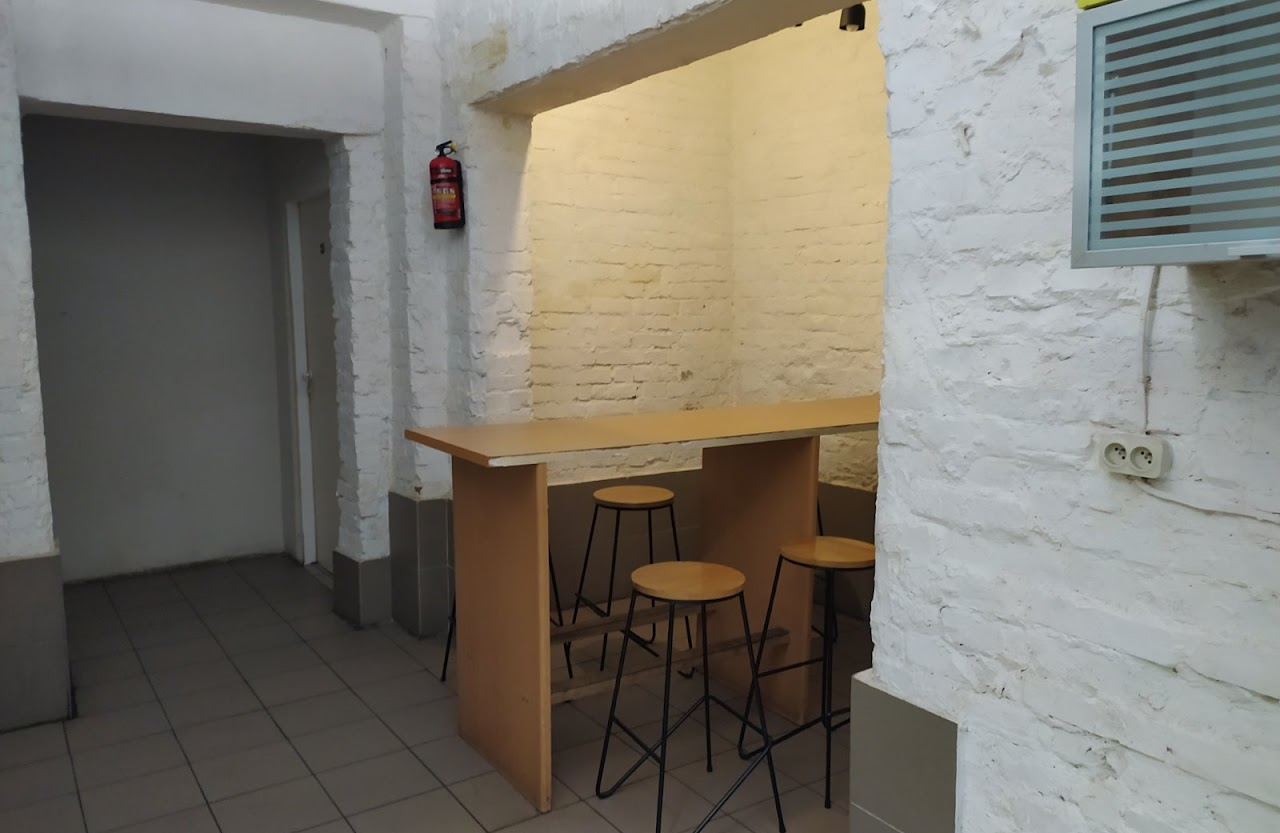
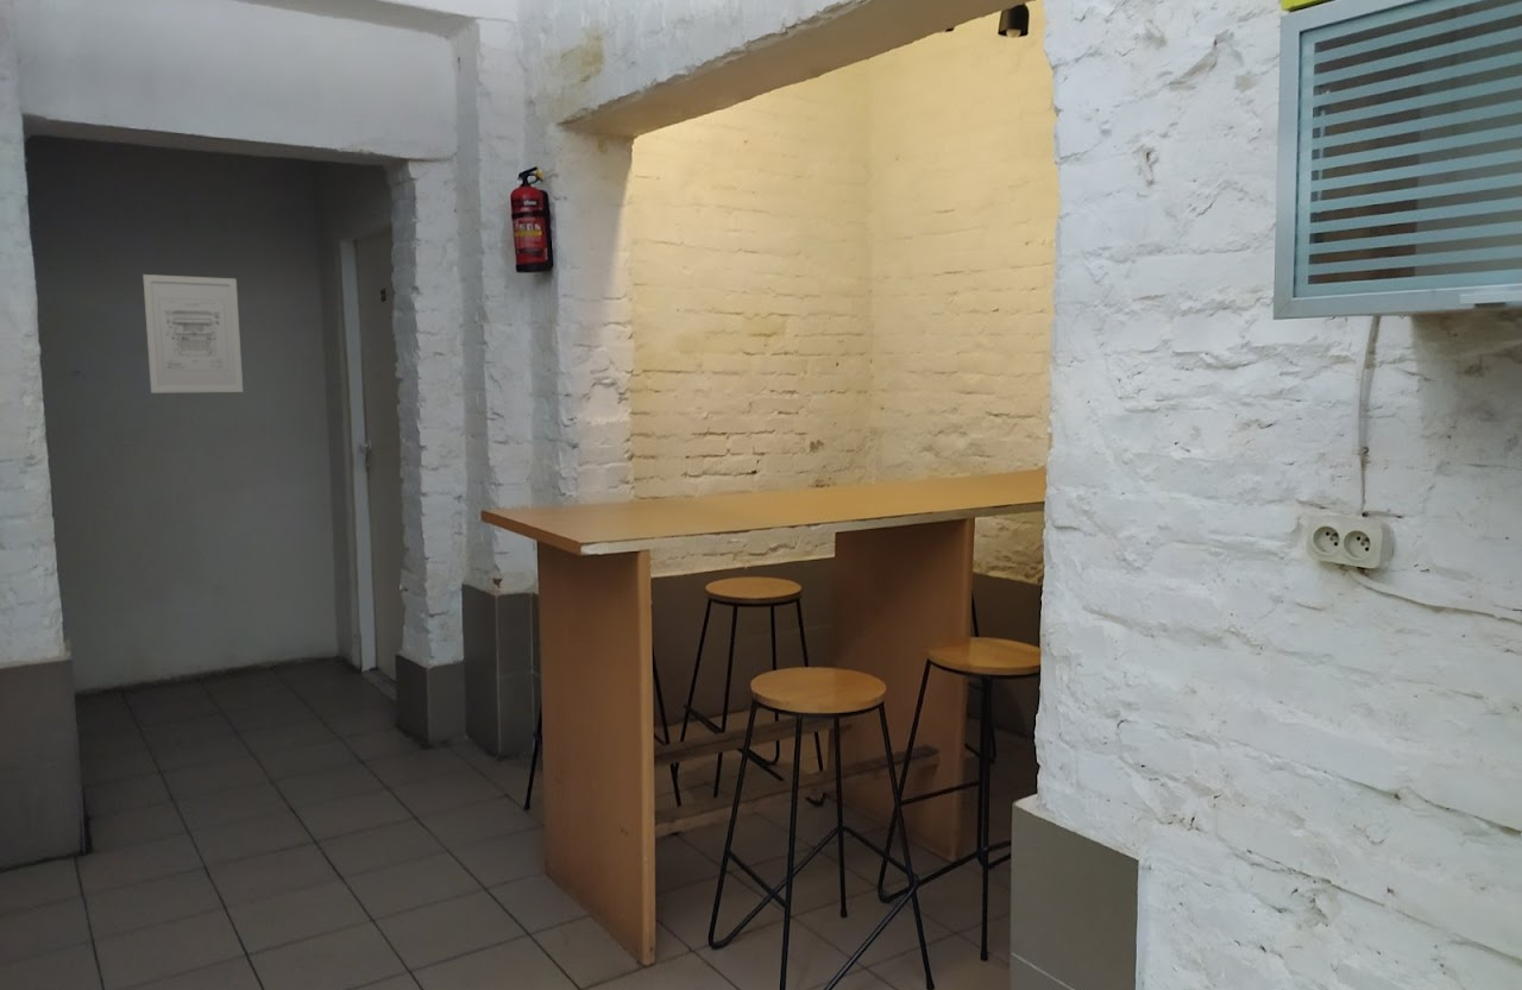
+ wall art (194, 334)
